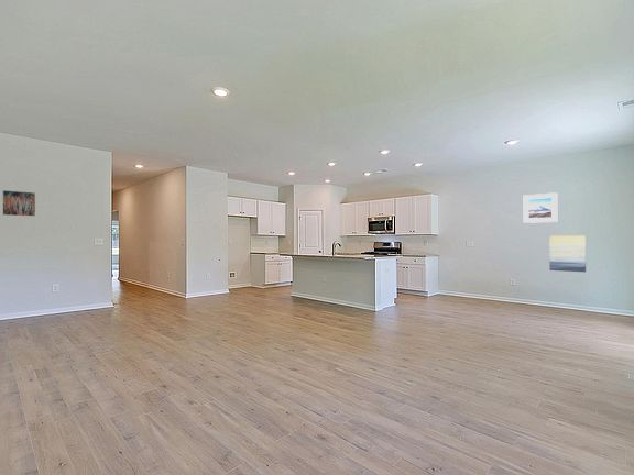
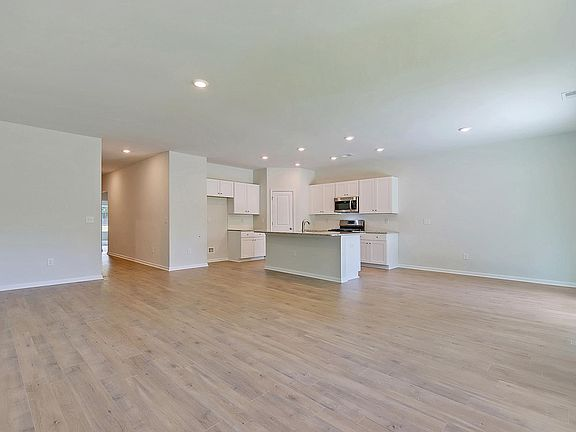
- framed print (539, 208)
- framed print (19, 203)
- wall art (567, 253)
